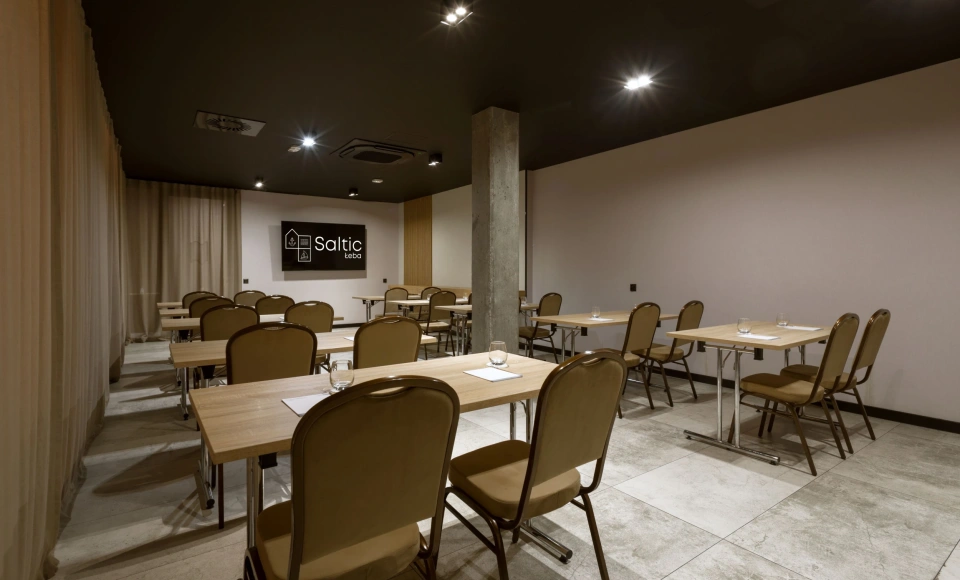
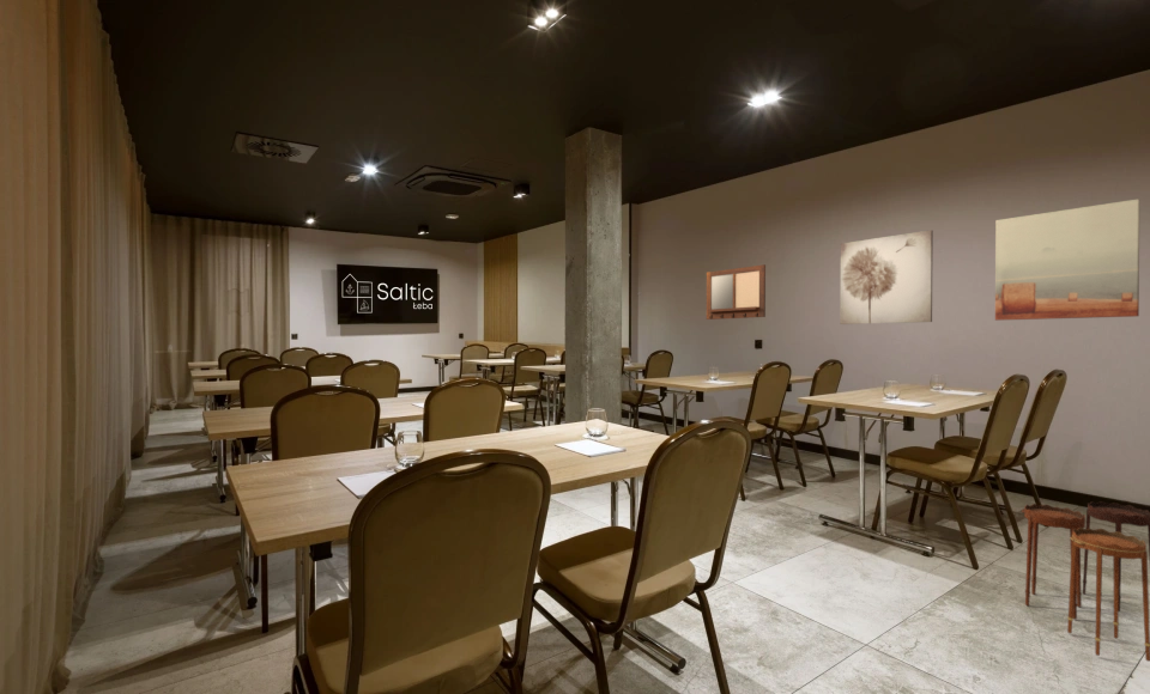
+ wall art (1061, 264)
+ writing board (732, 293)
+ wall art (883, 280)
+ side table (1084, 565)
